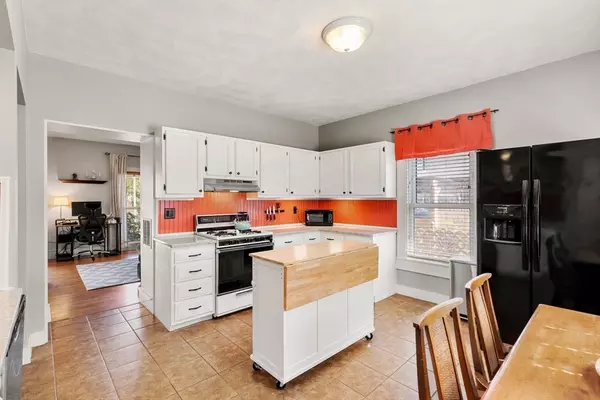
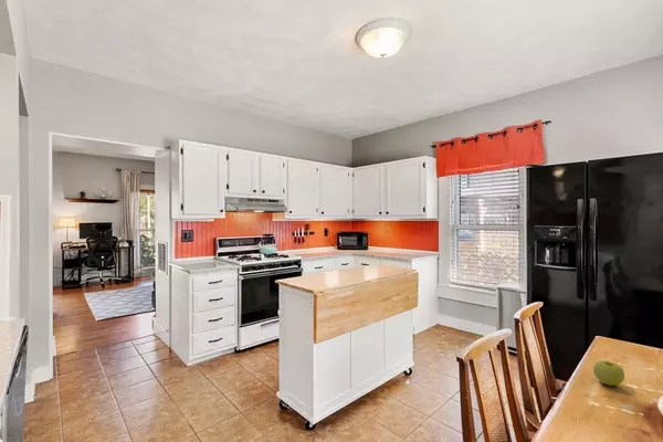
+ apple (608, 372)
